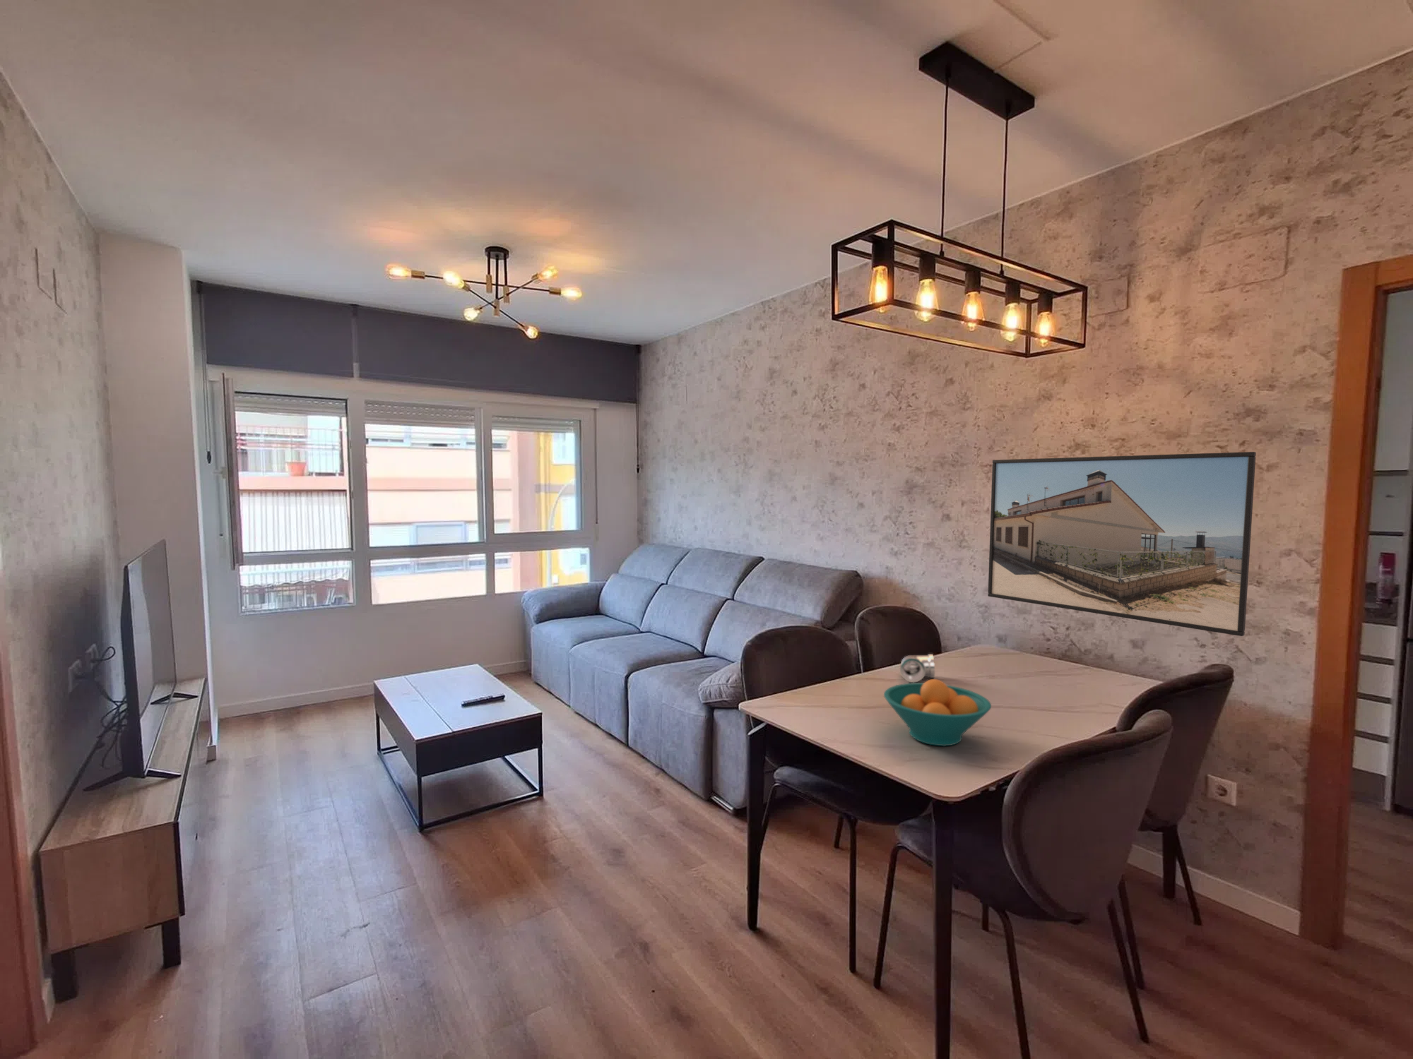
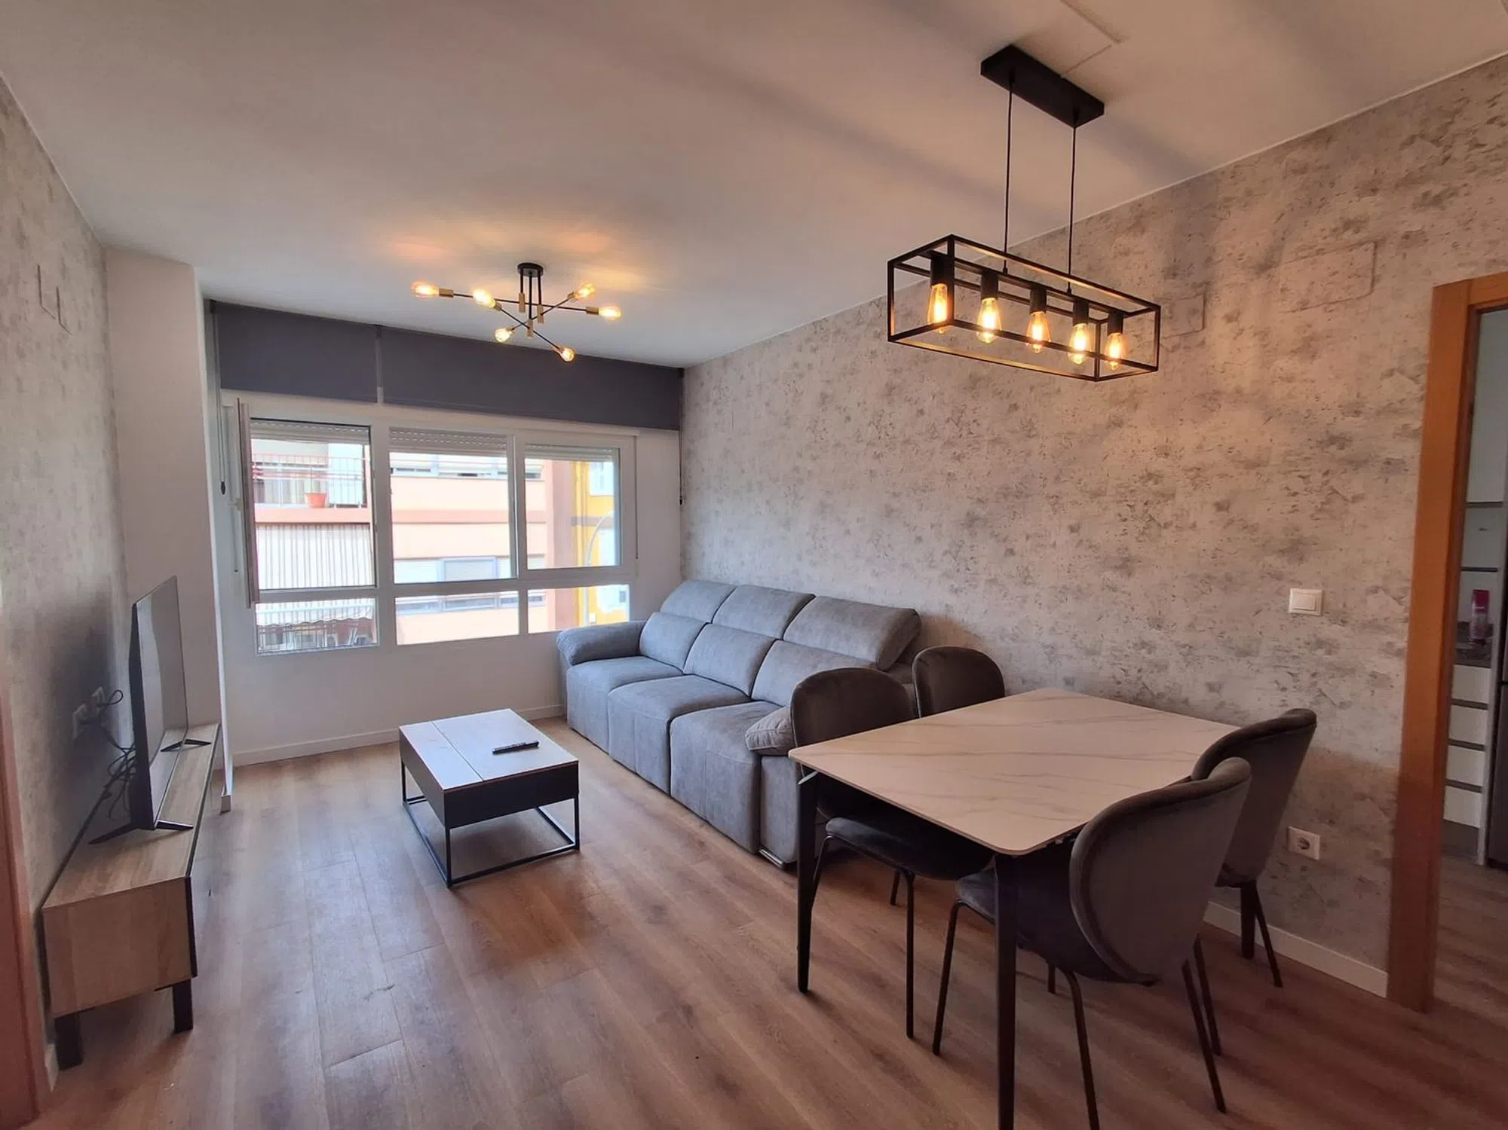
- pipe fitting (917, 665)
- fruit bowl (936, 709)
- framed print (1100, 535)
